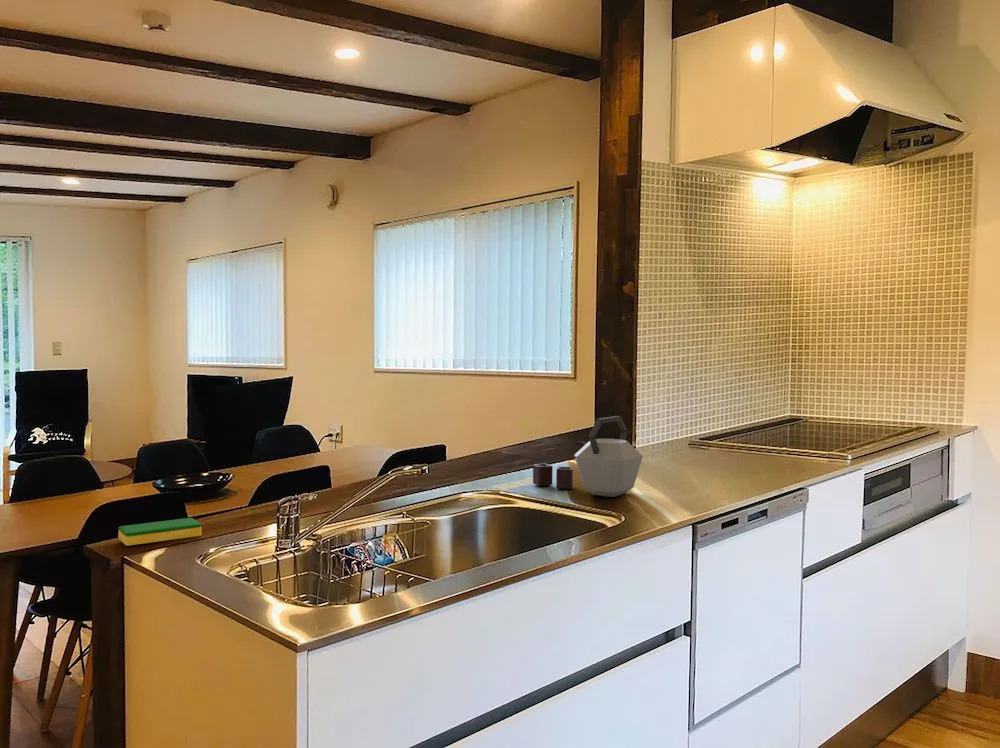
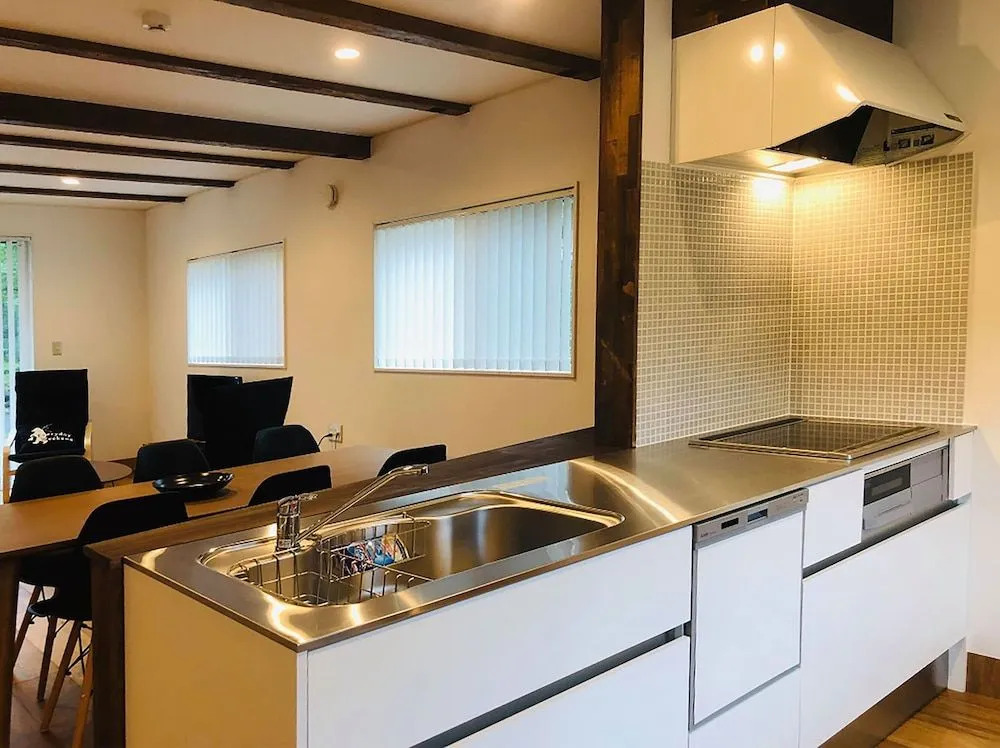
- kettle (581, 452)
- dish sponge (160, 531)
